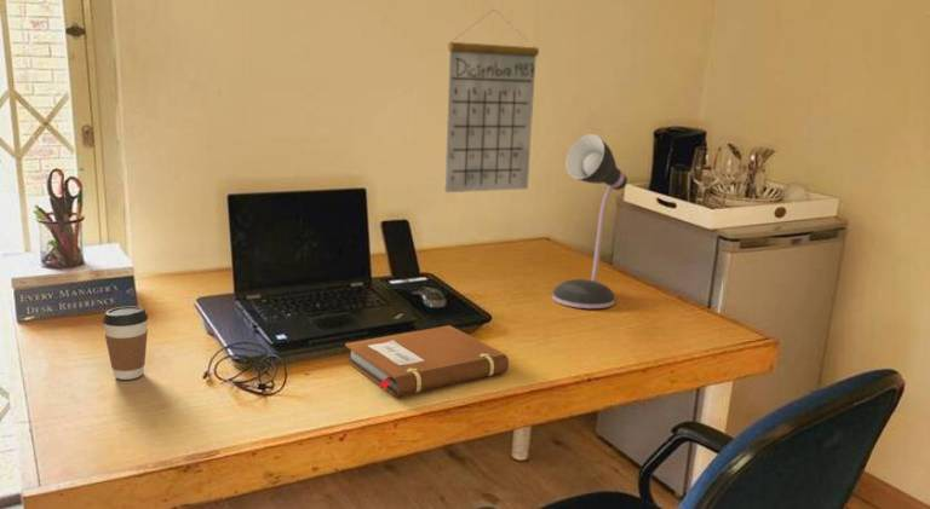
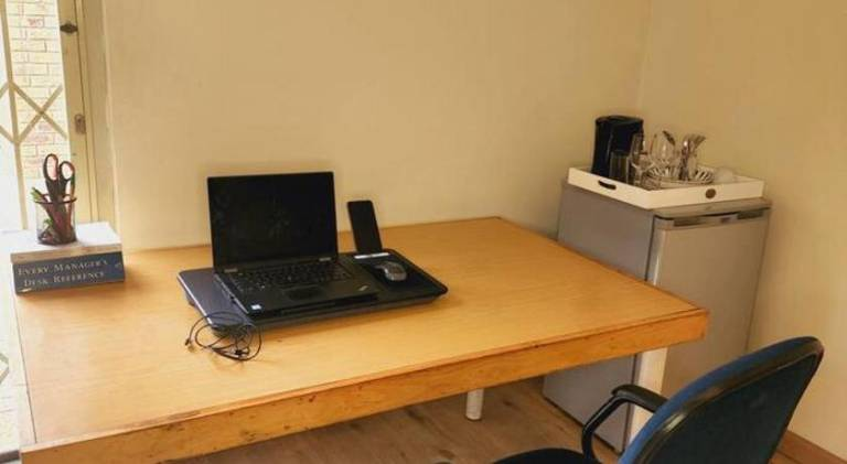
- desk lamp (598, 220)
- notebook (423, 359)
- coffee cup (126, 342)
- calendar (492, 102)
